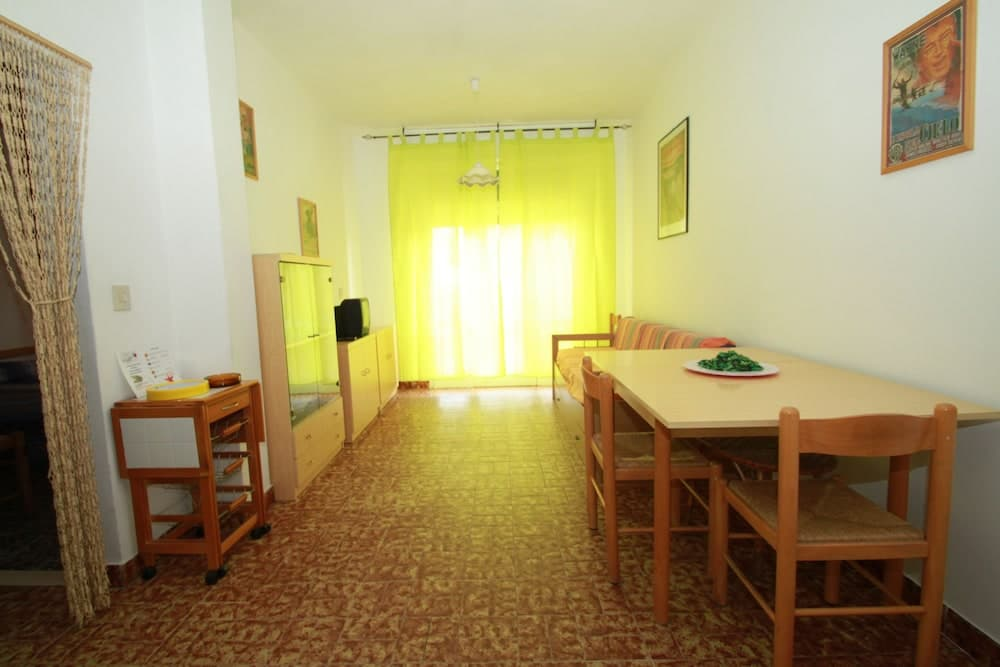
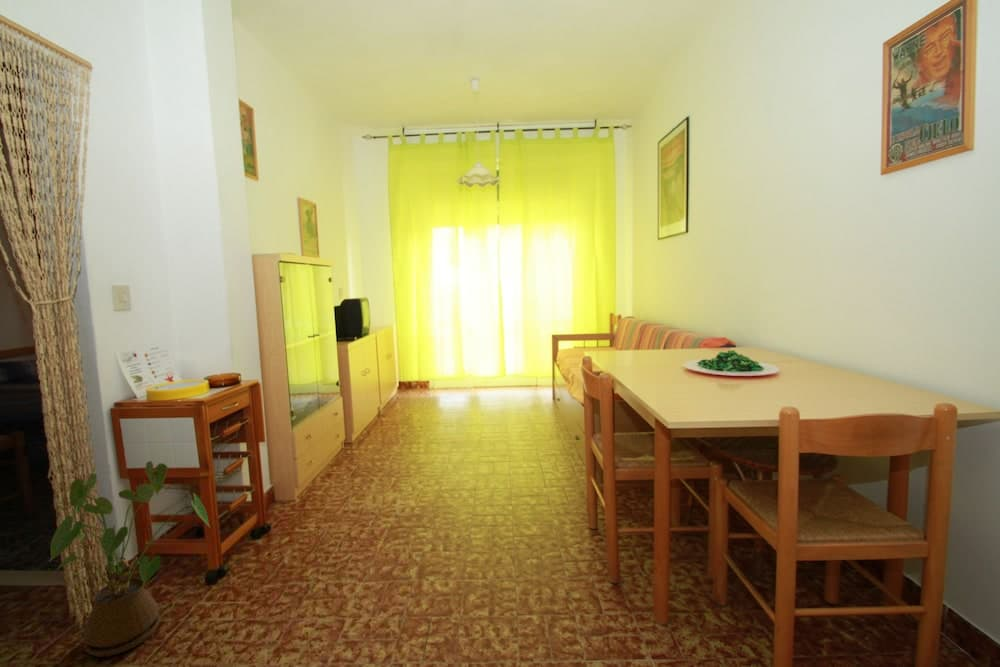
+ house plant (132, 561)
